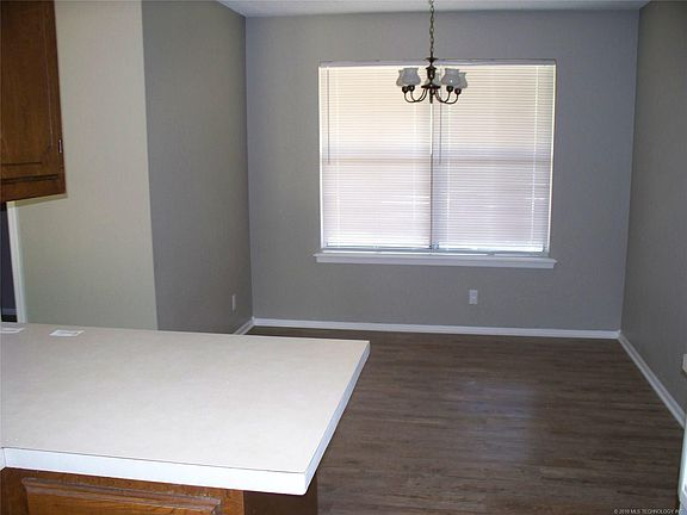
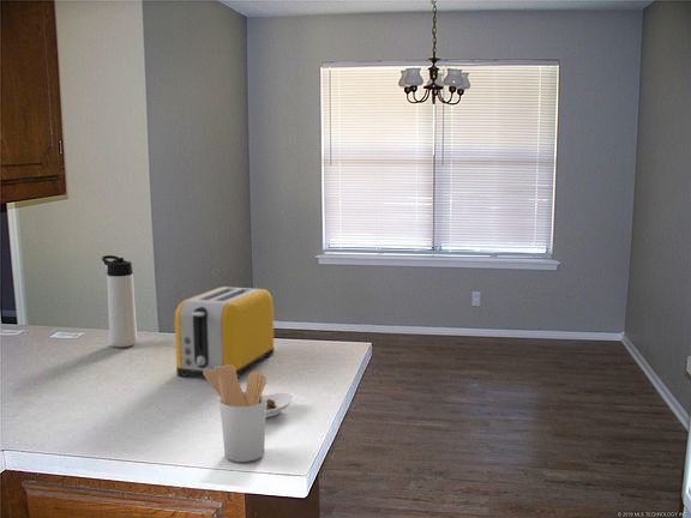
+ saucer (270, 405)
+ toaster (224, 330)
+ thermos bottle (118, 300)
+ utensil holder (235, 410)
